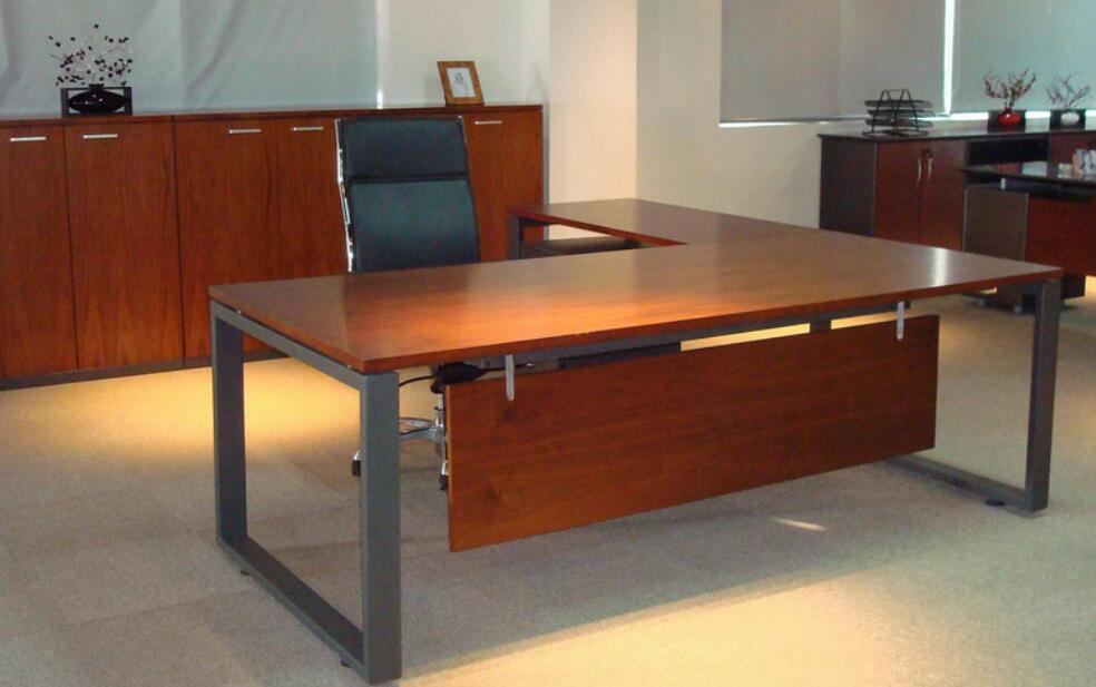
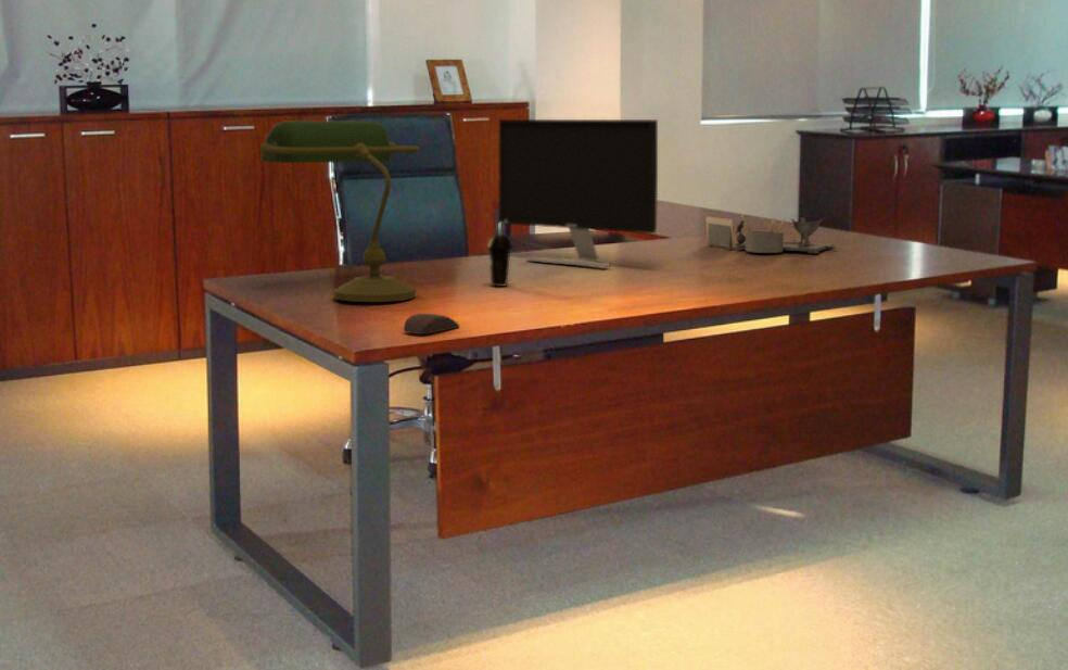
+ desk organizer (767, 231)
+ desk lamp (378, 212)
+ computer mouse (431, 321)
+ cup (499, 254)
+ monitor (576, 191)
